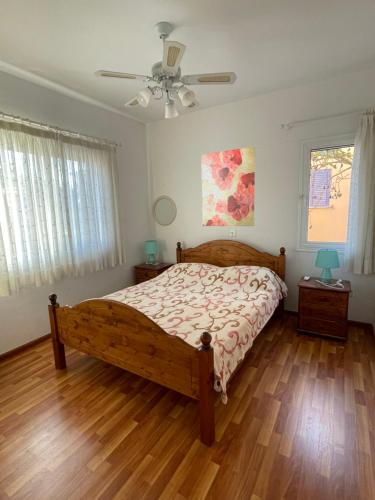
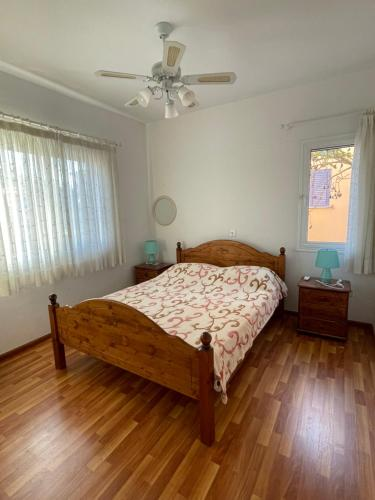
- wall art (227, 189)
